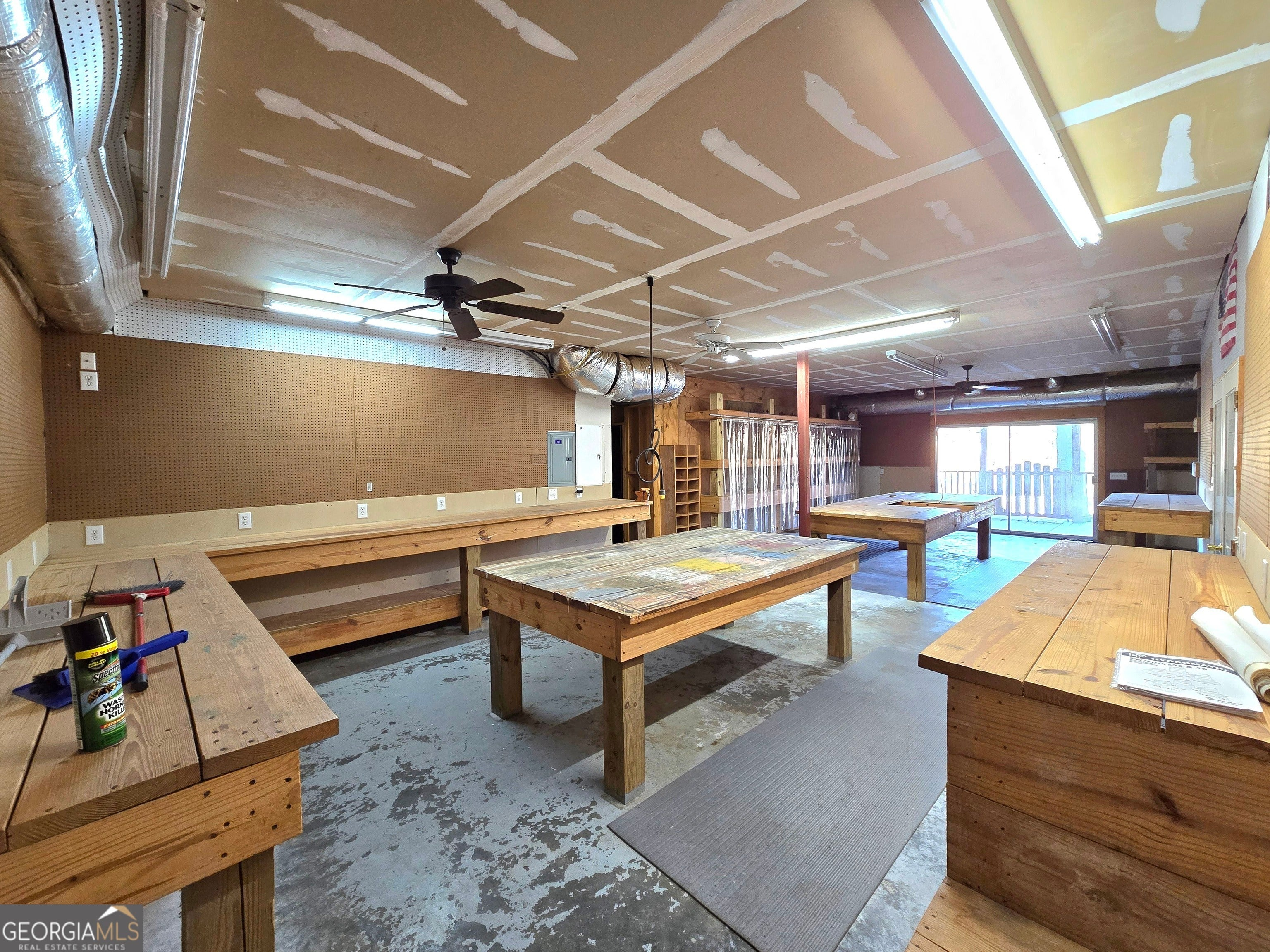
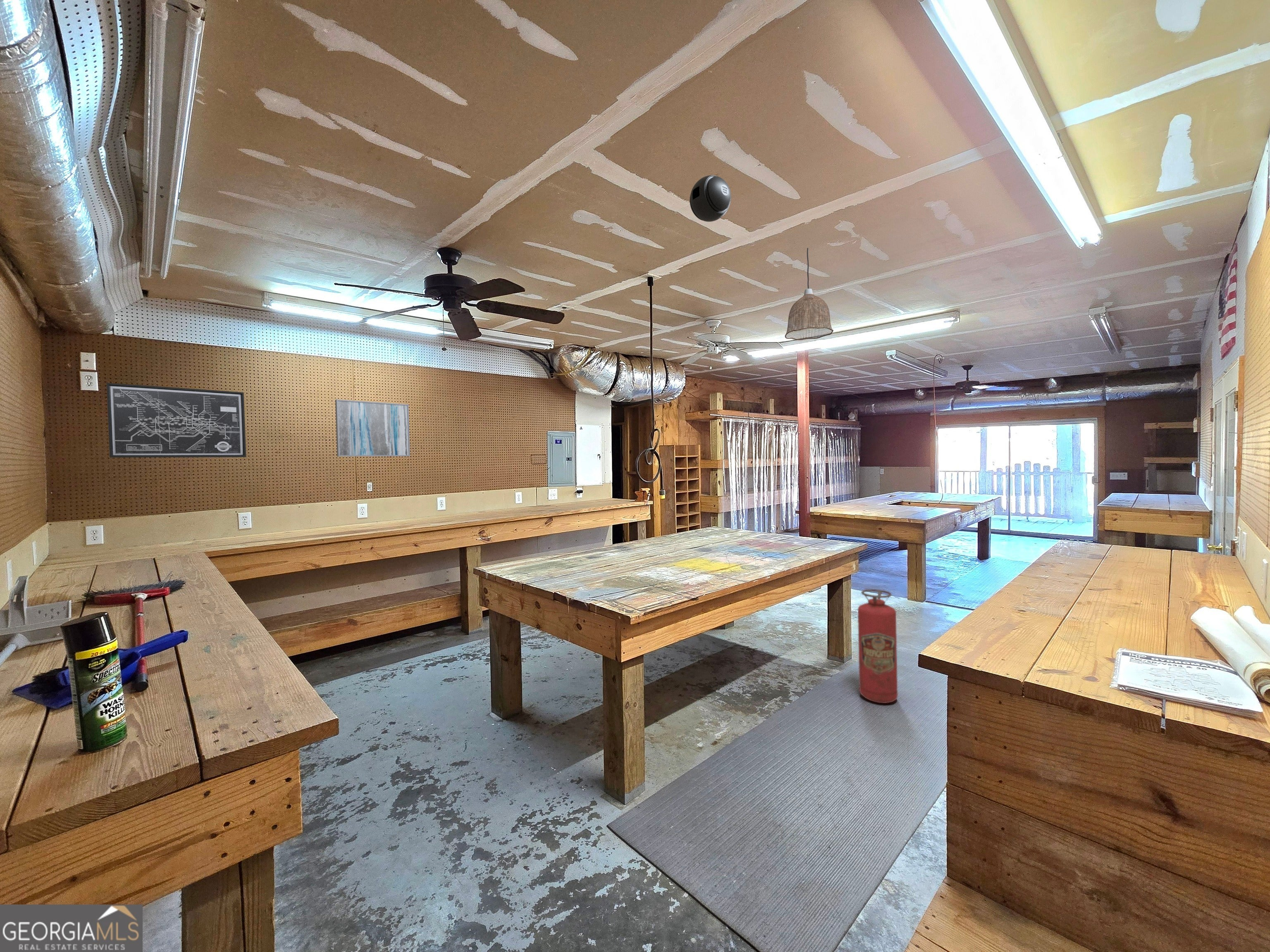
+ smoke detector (710, 199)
+ fire extinguisher (877, 645)
+ wall art (181, 423)
+ pendant lamp (808, 291)
+ wall art (374, 429)
